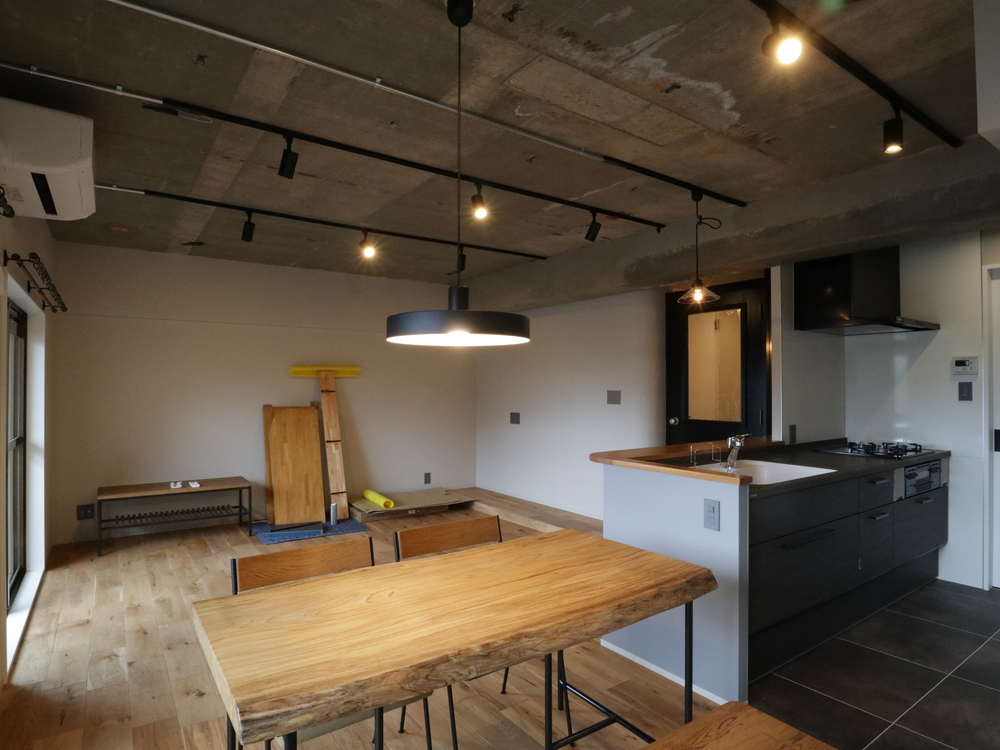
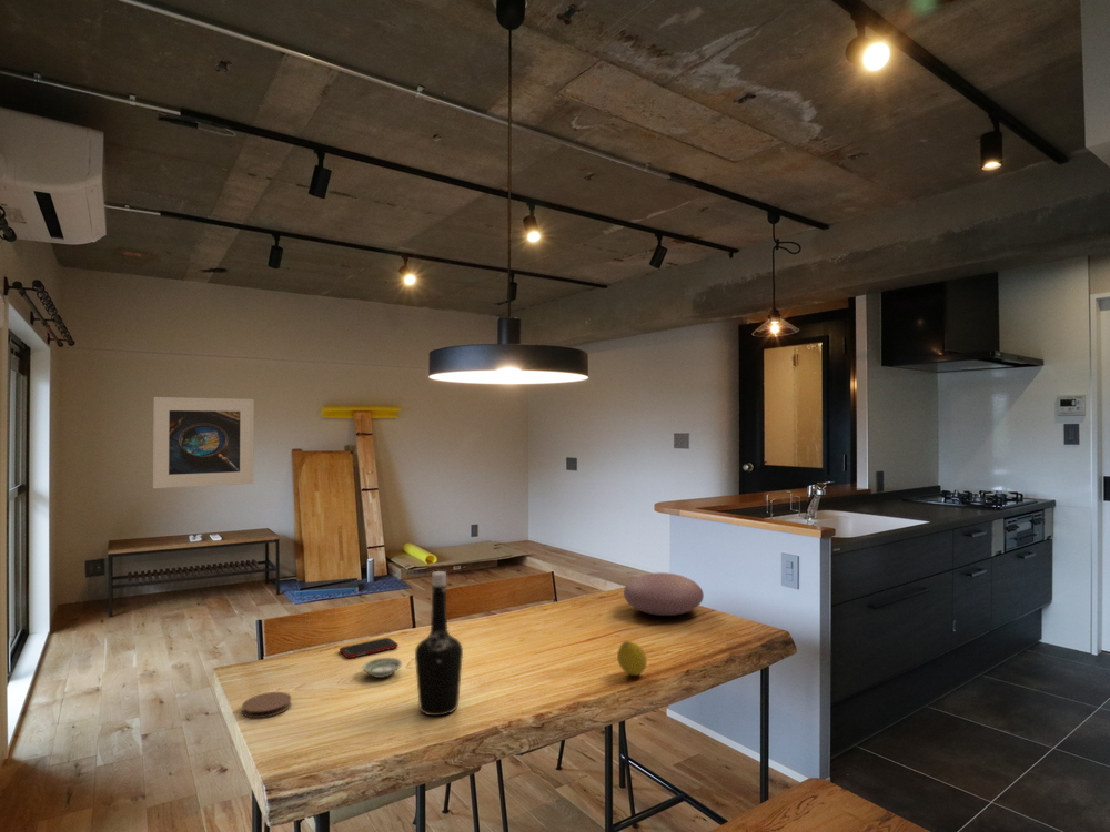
+ coaster (266, 704)
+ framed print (205, 442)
+ bottle (438, 640)
+ decorative bowl (663, 593)
+ saucer (382, 669)
+ cell phone (369, 647)
+ fruit (632, 657)
